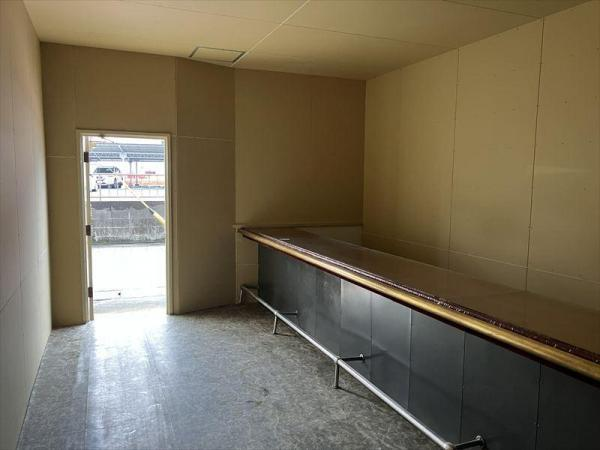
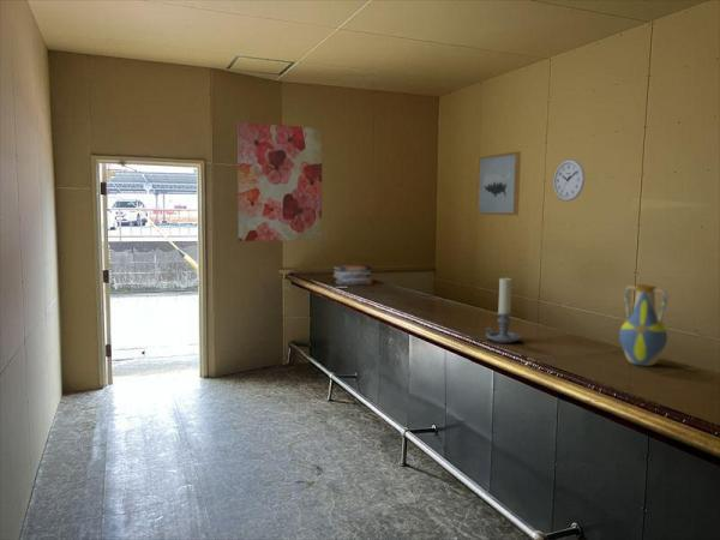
+ wall clock (568, 180)
+ candle holder (502, 308)
+ wall art (497, 185)
+ vase (643, 324)
+ wall art (281, 184)
+ book stack (352, 275)
